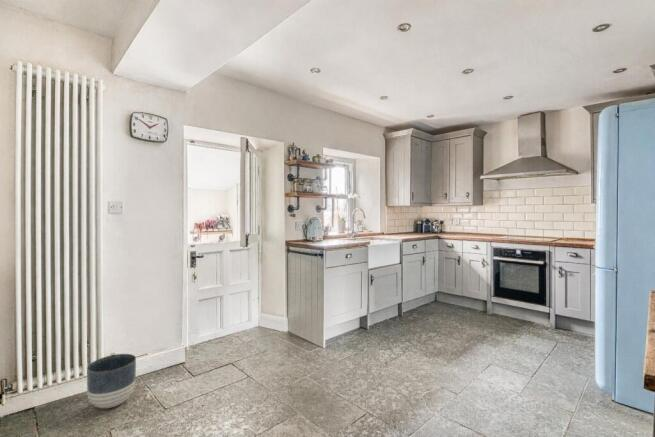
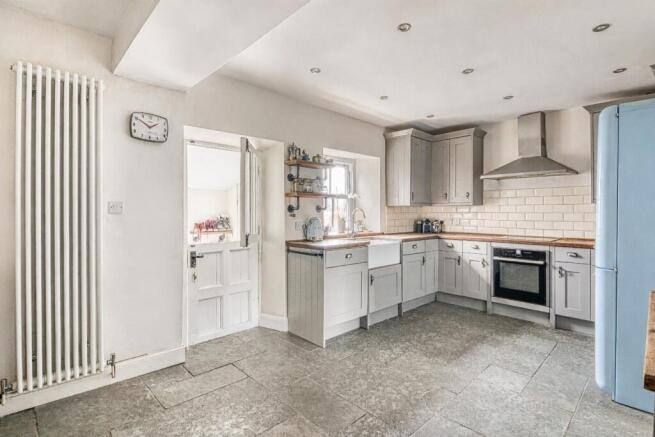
- planter (112, 383)
